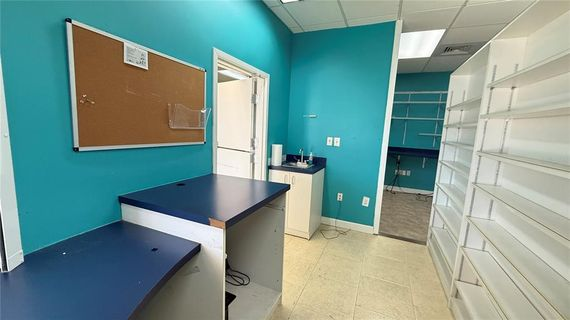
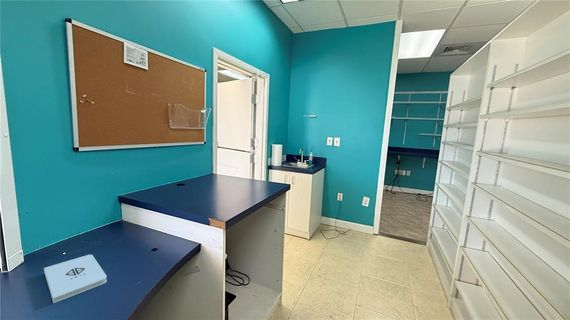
+ notepad (75, 274)
